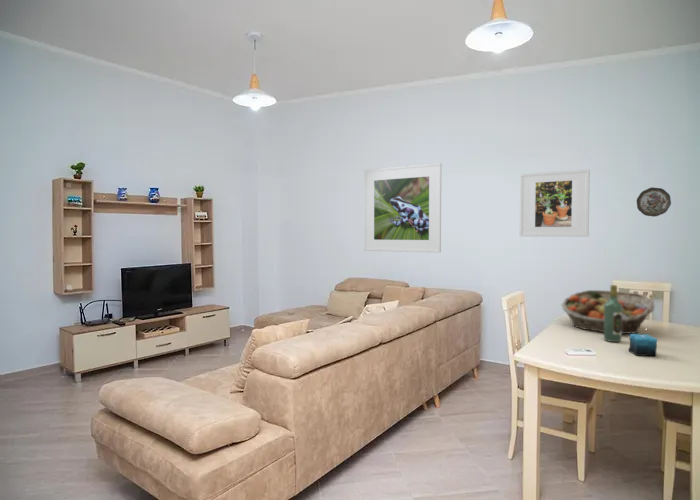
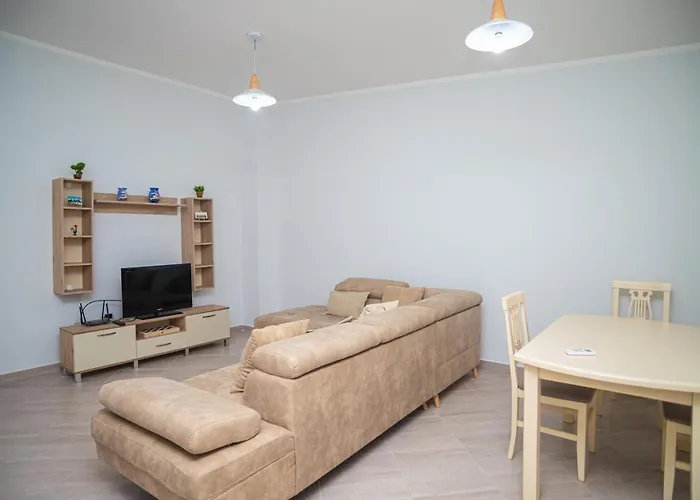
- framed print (400, 209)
- decorative plate (653, 202)
- fruit basket (603, 310)
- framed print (553, 204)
- wine bottle (613, 312)
- candle (642, 341)
